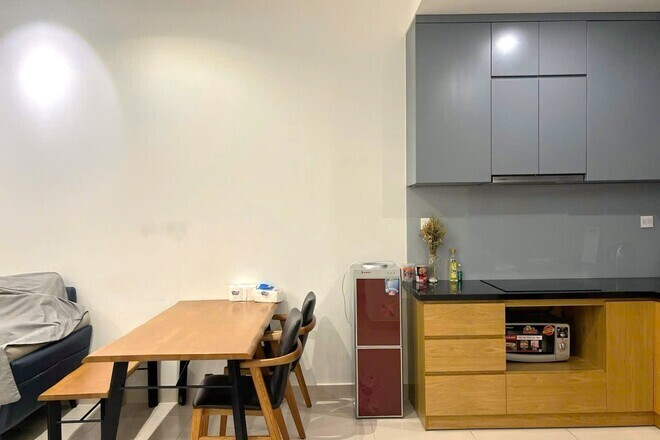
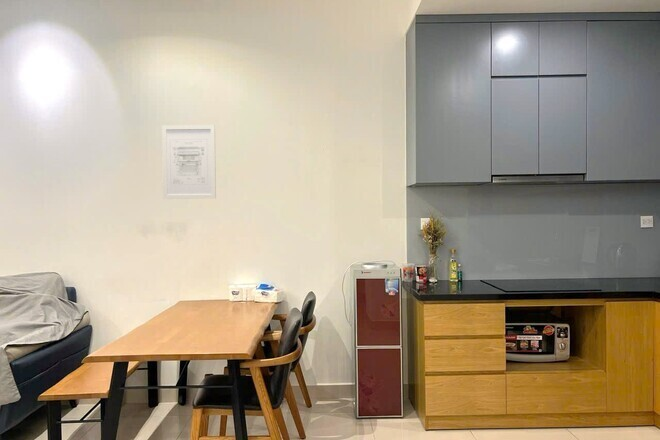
+ wall art (189, 162)
